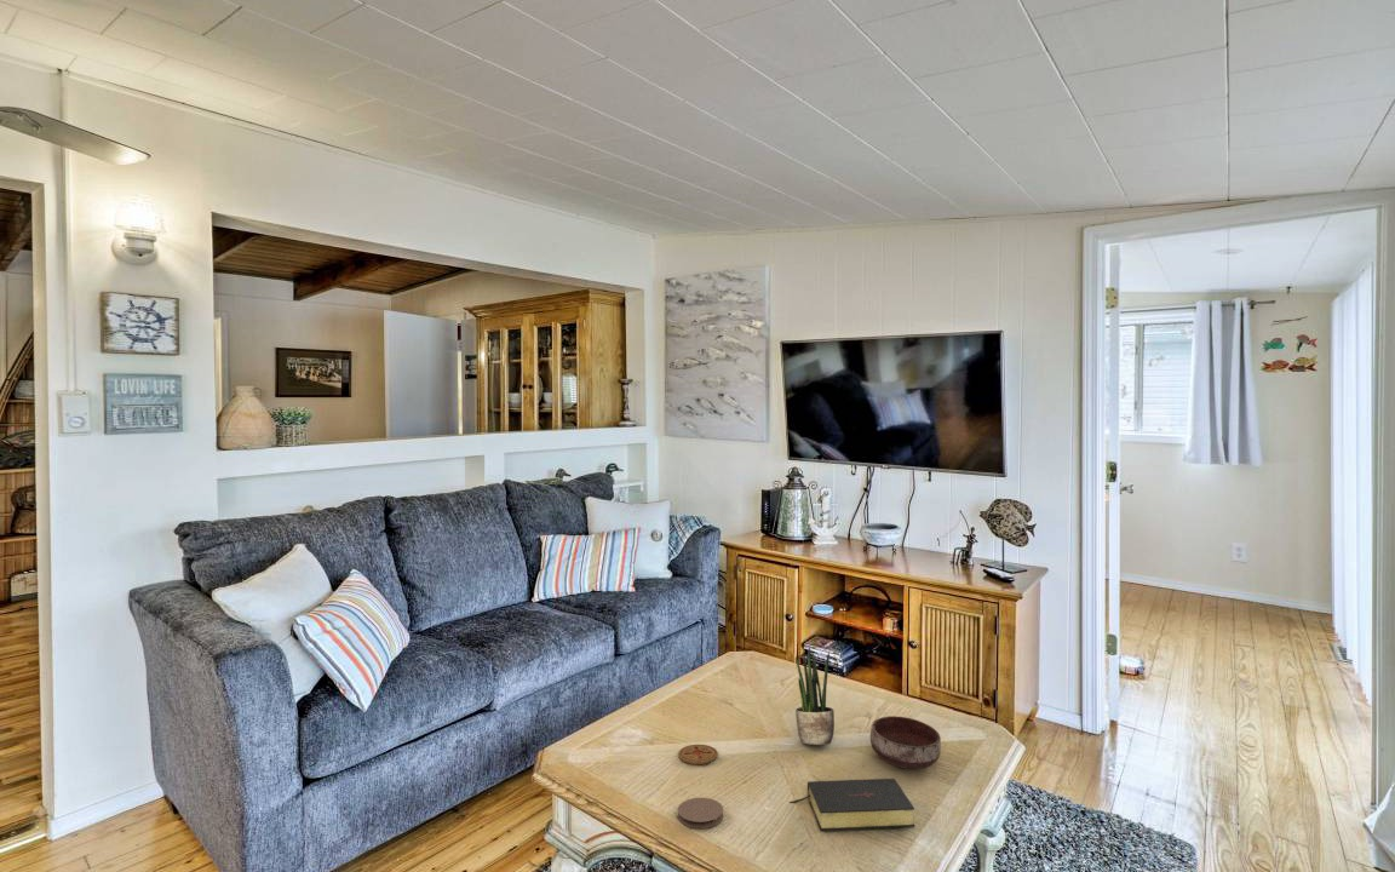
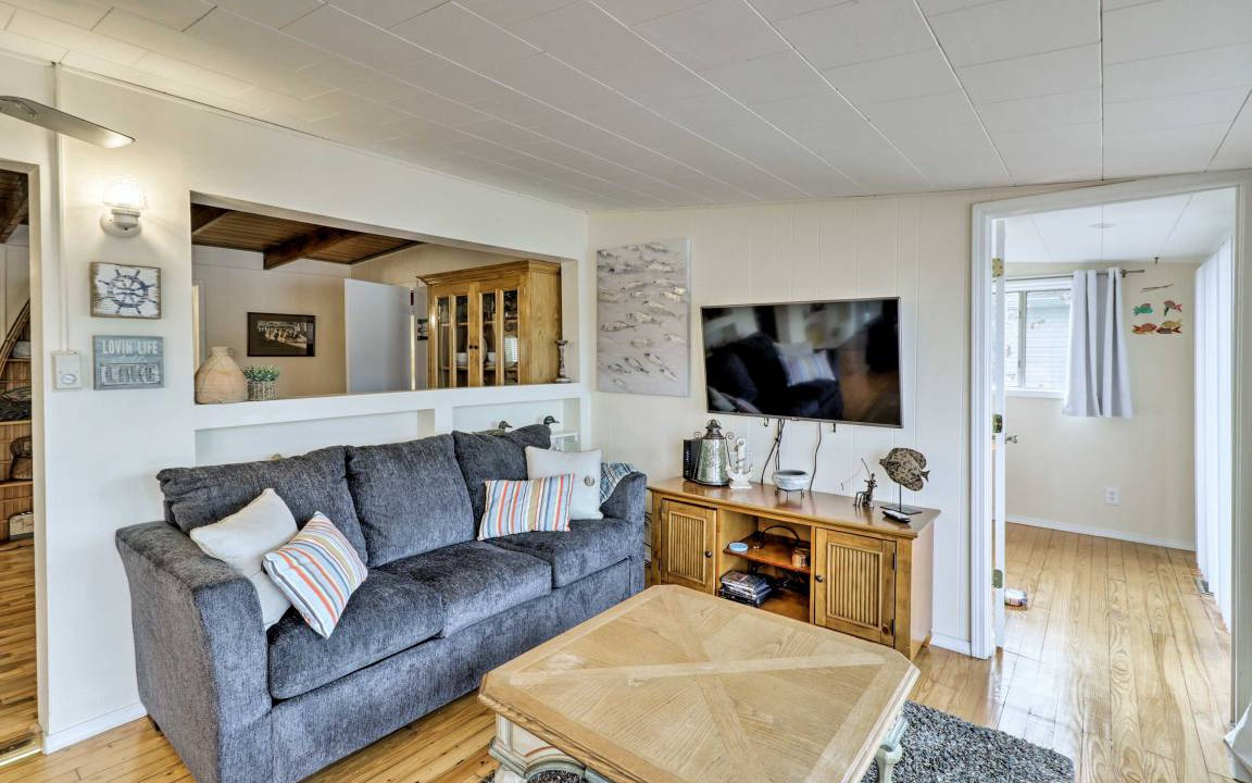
- potted plant (814, 693)
- bowl (905, 744)
- coaster (698, 753)
- coaster (700, 811)
- bible (848, 803)
